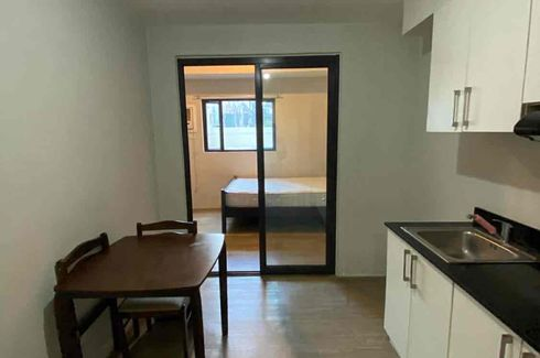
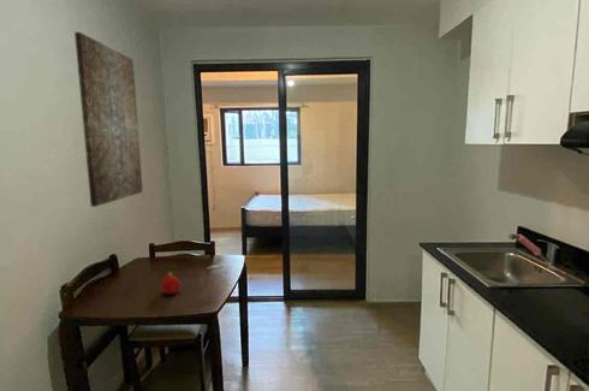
+ wall art (113, 125)
+ fruit (169, 283)
